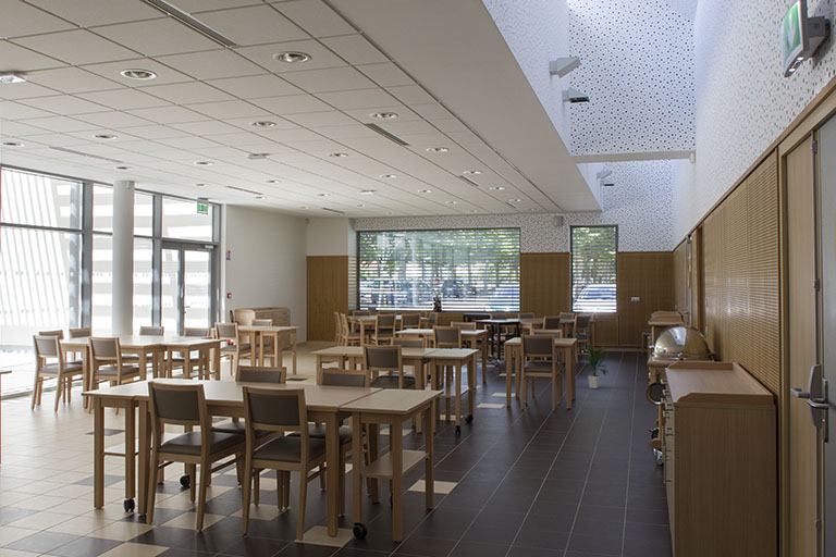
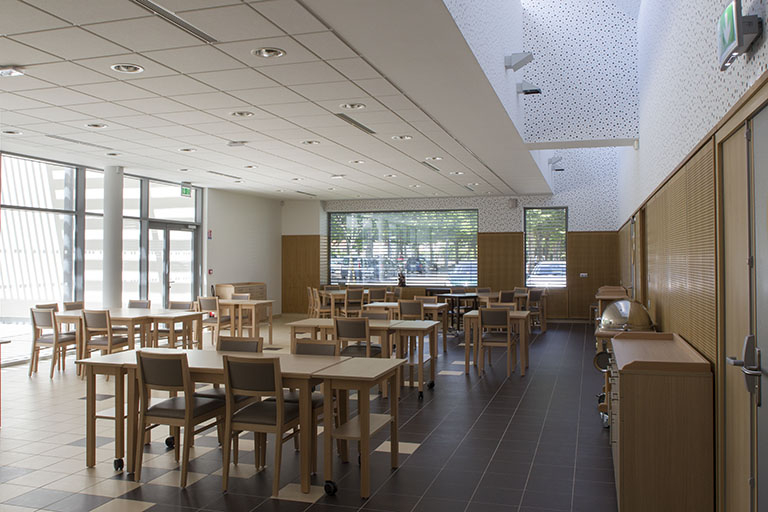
- indoor plant (595, 364)
